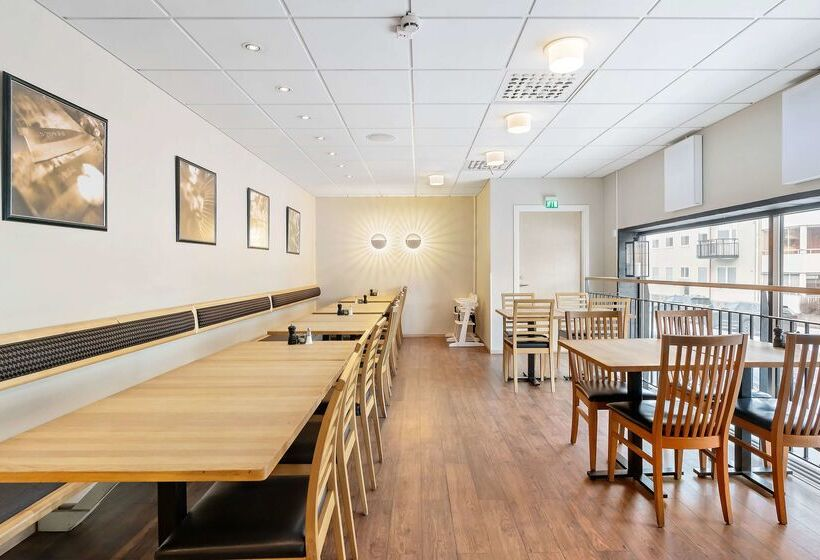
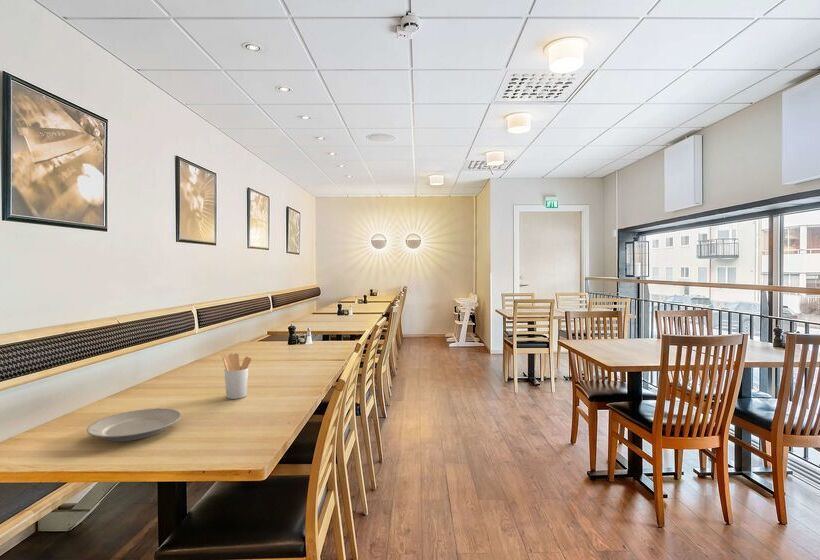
+ utensil holder (234, 374)
+ plate (136, 426)
